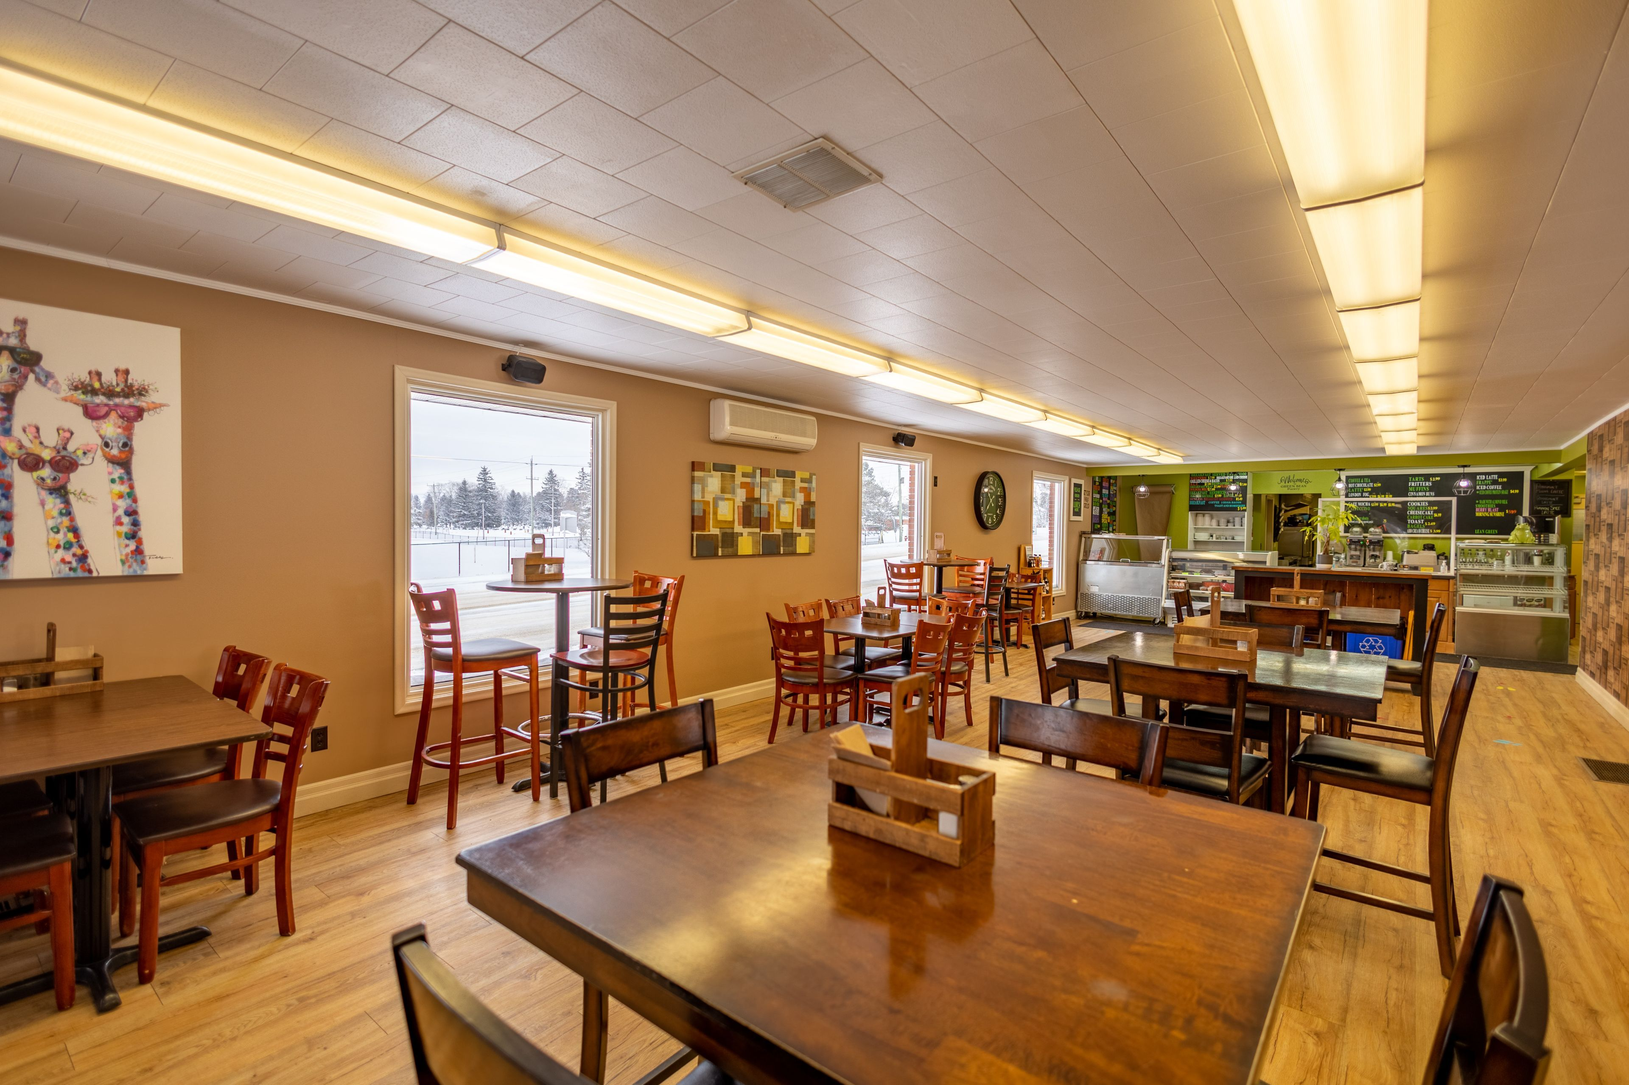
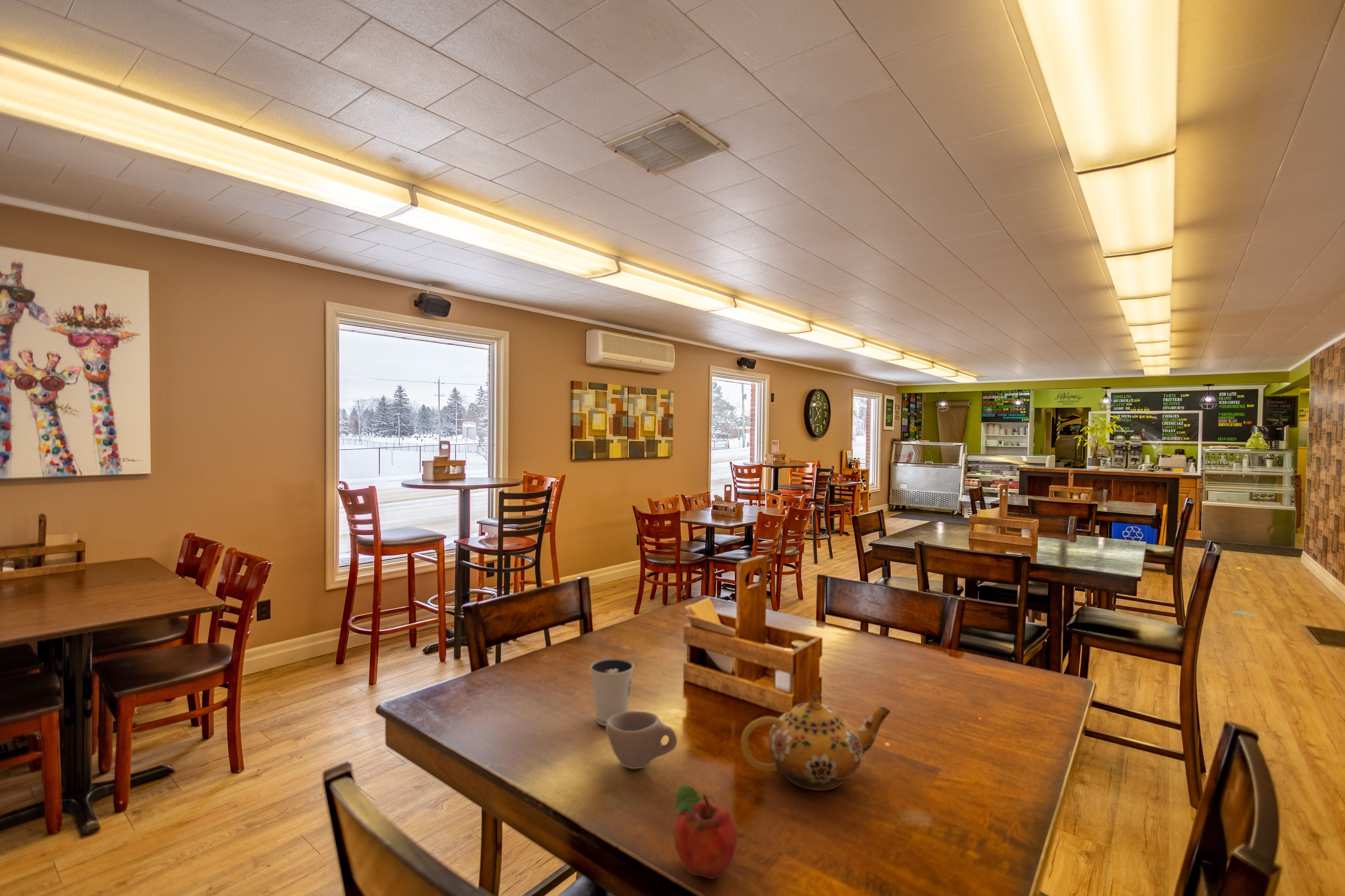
+ cup (642, 742)
+ teapot (816, 735)
+ fruit (702, 829)
+ dixie cup (612, 693)
